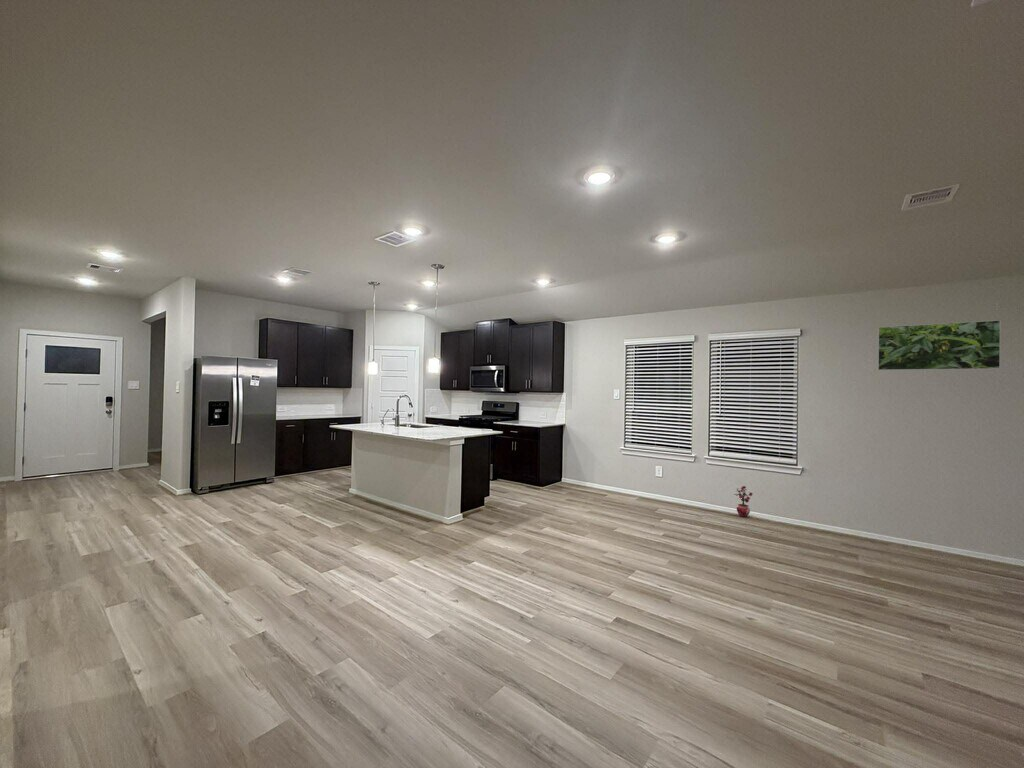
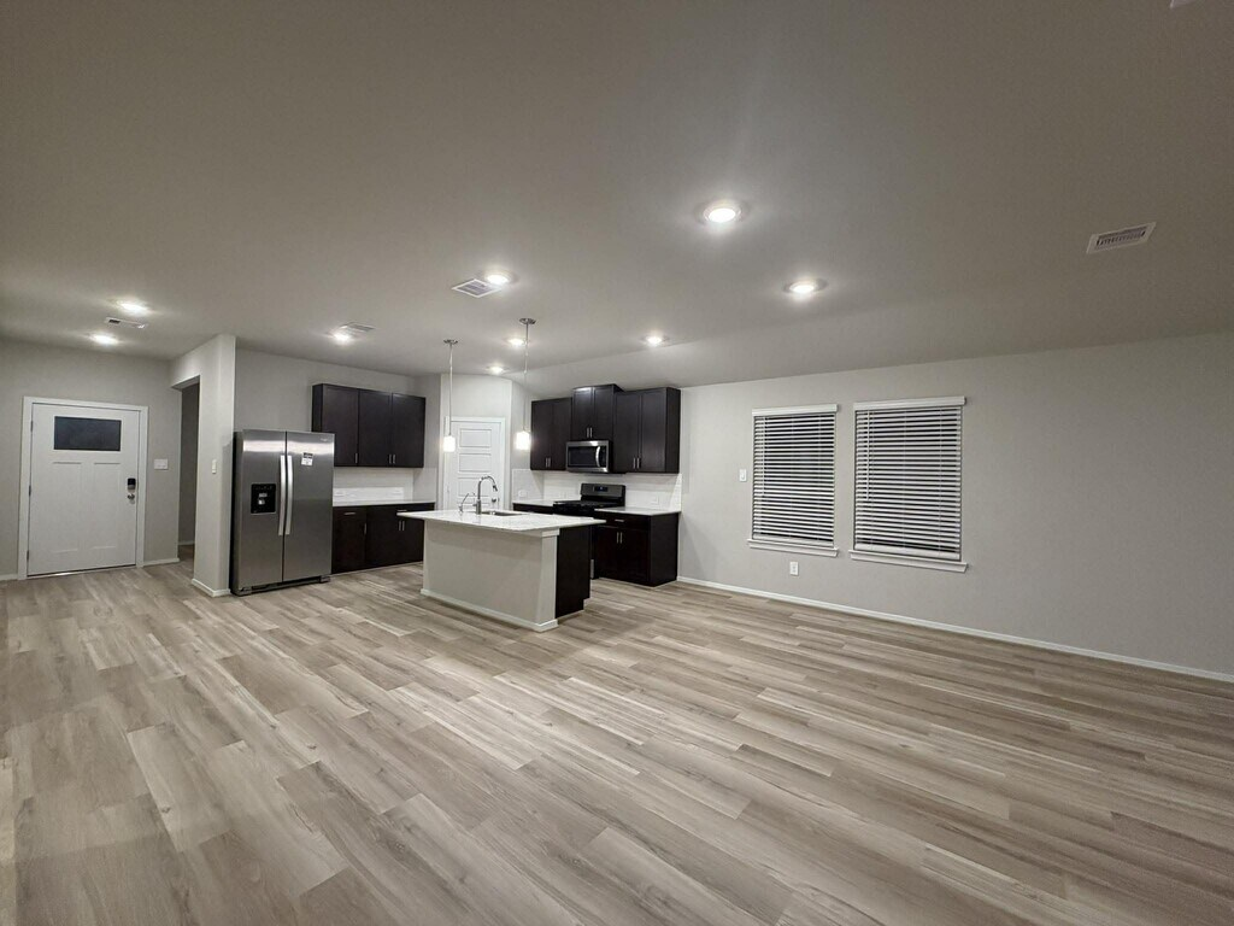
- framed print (935, 346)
- potted plant (742, 500)
